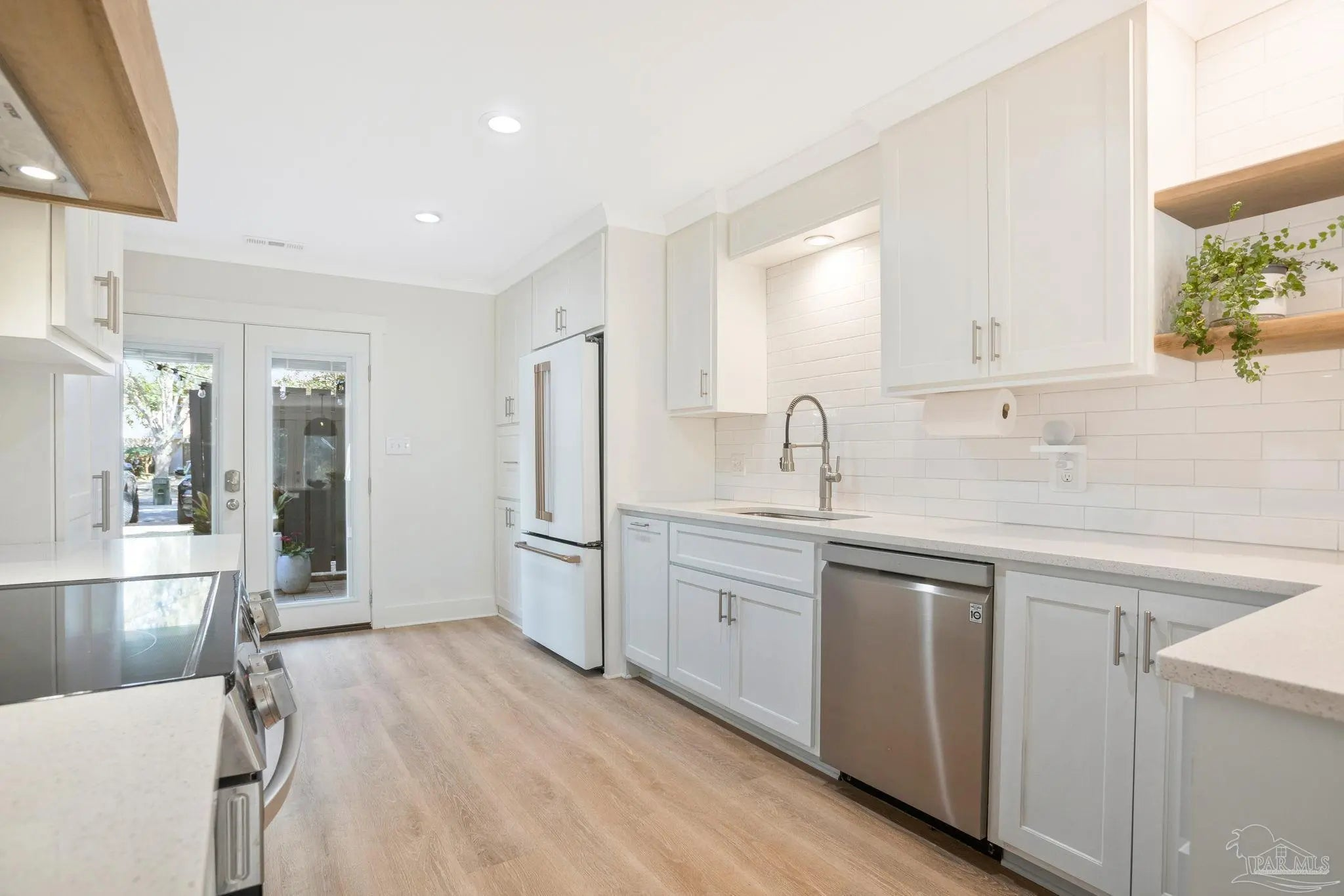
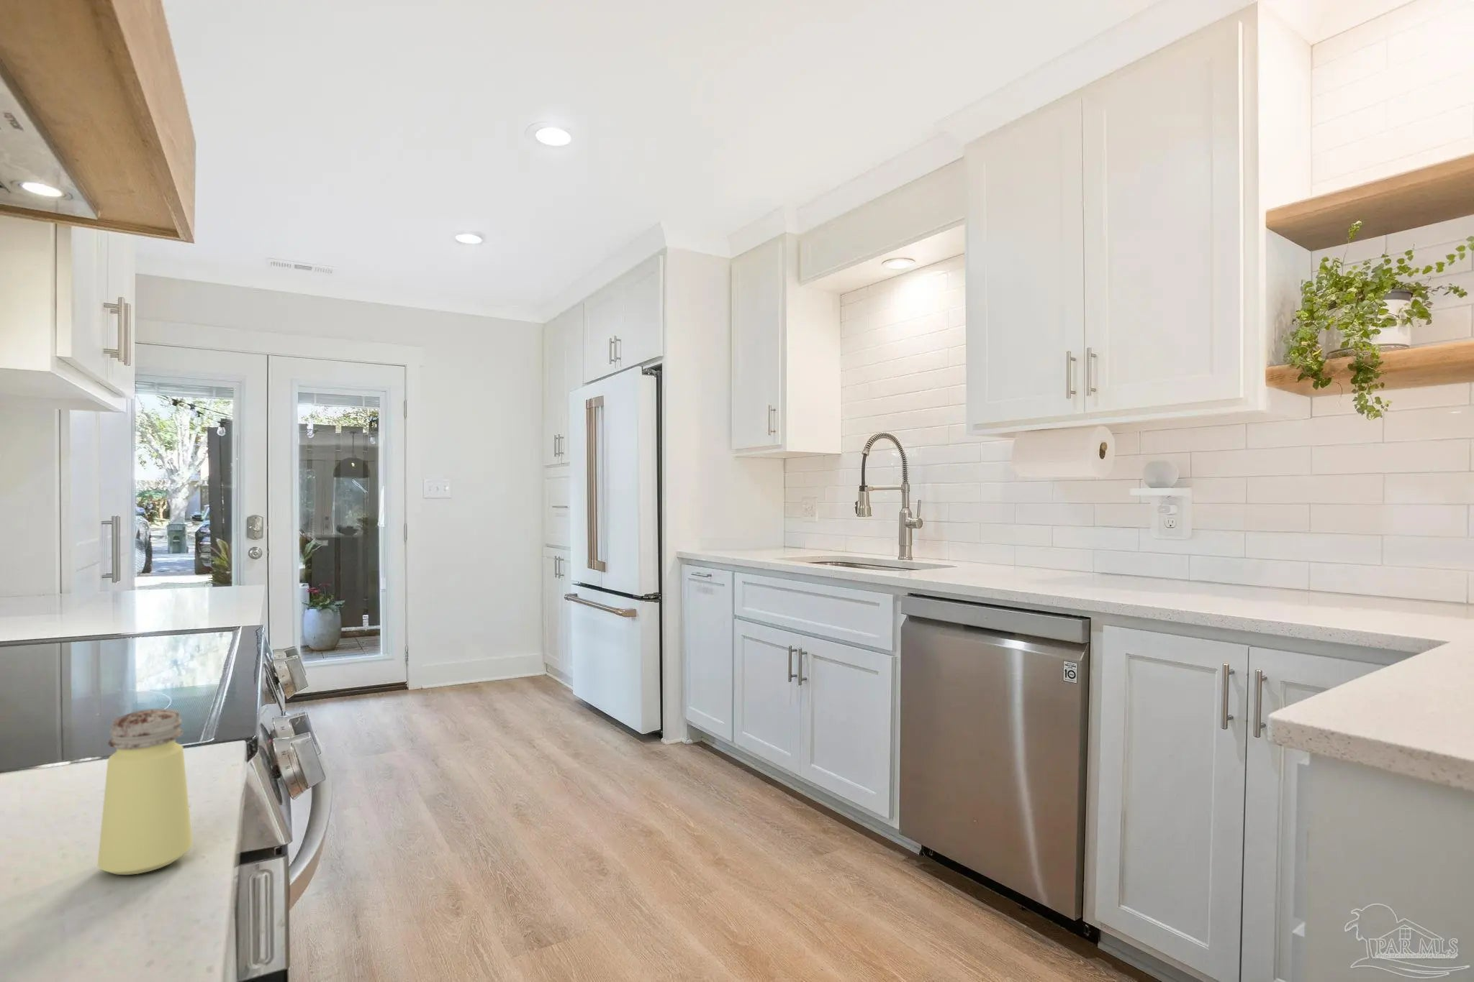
+ saltshaker (146, 786)
